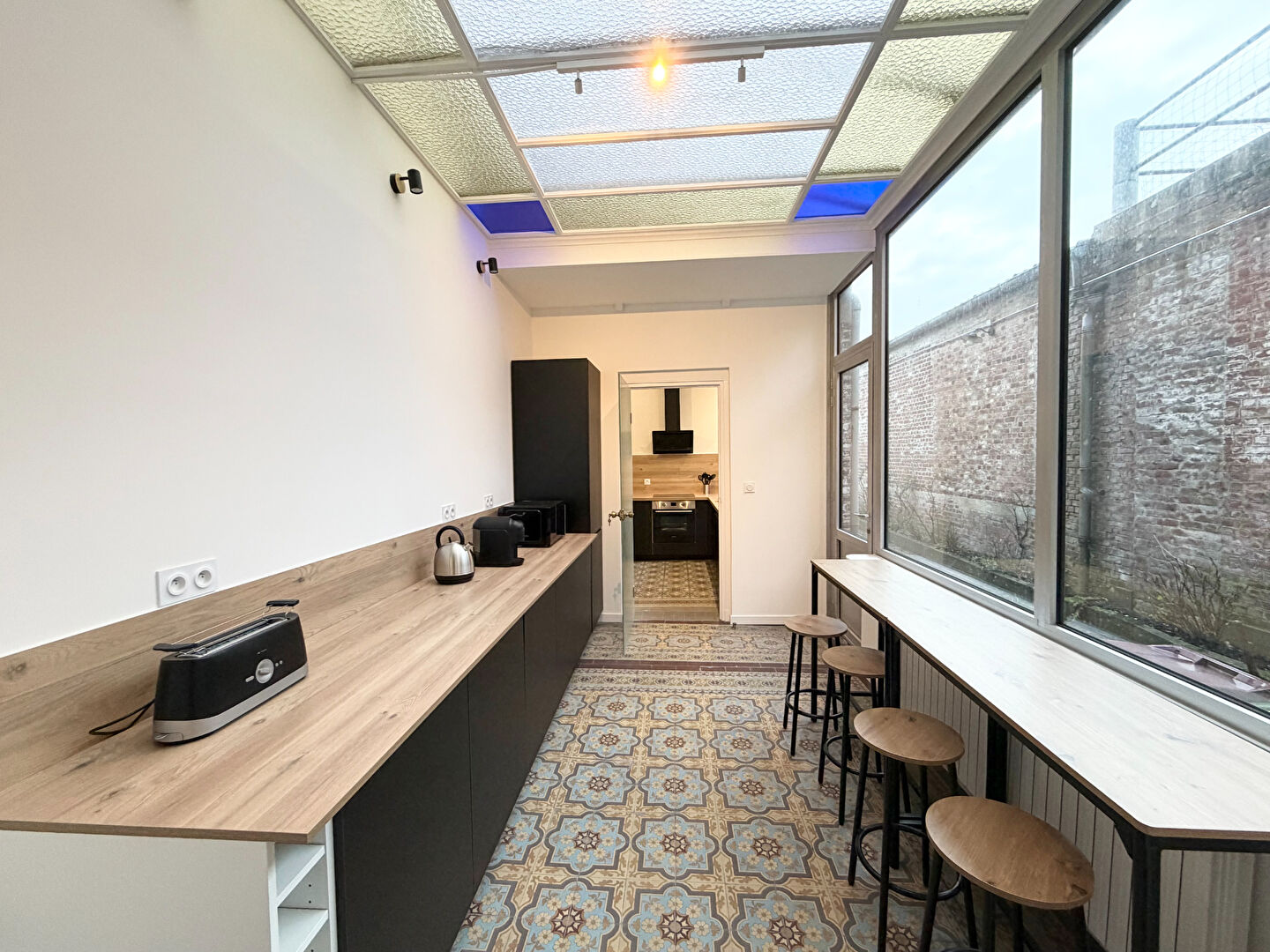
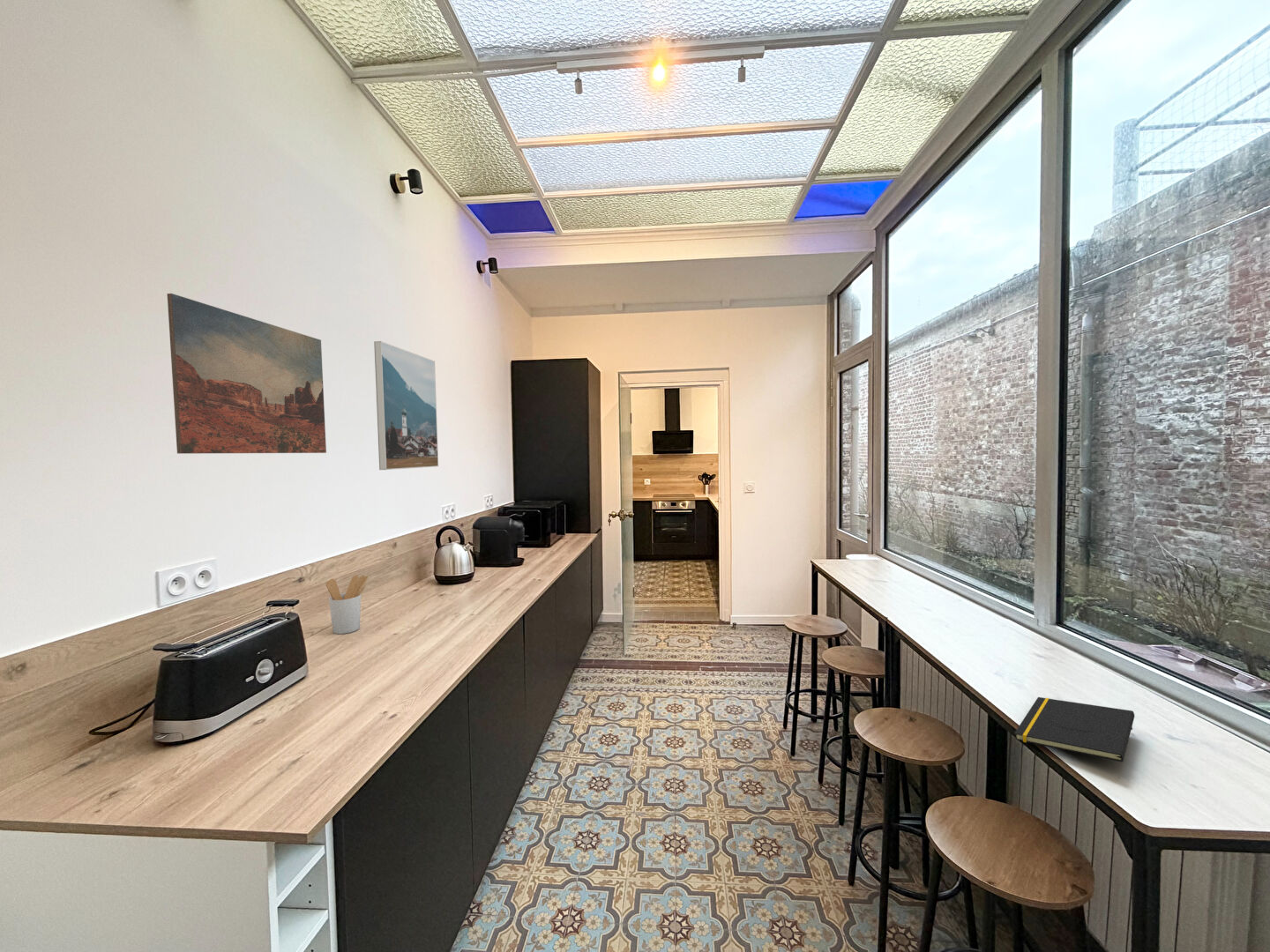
+ notepad (1074, 725)
+ wall art (260, 387)
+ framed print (409, 410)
+ utensil holder (350, 602)
